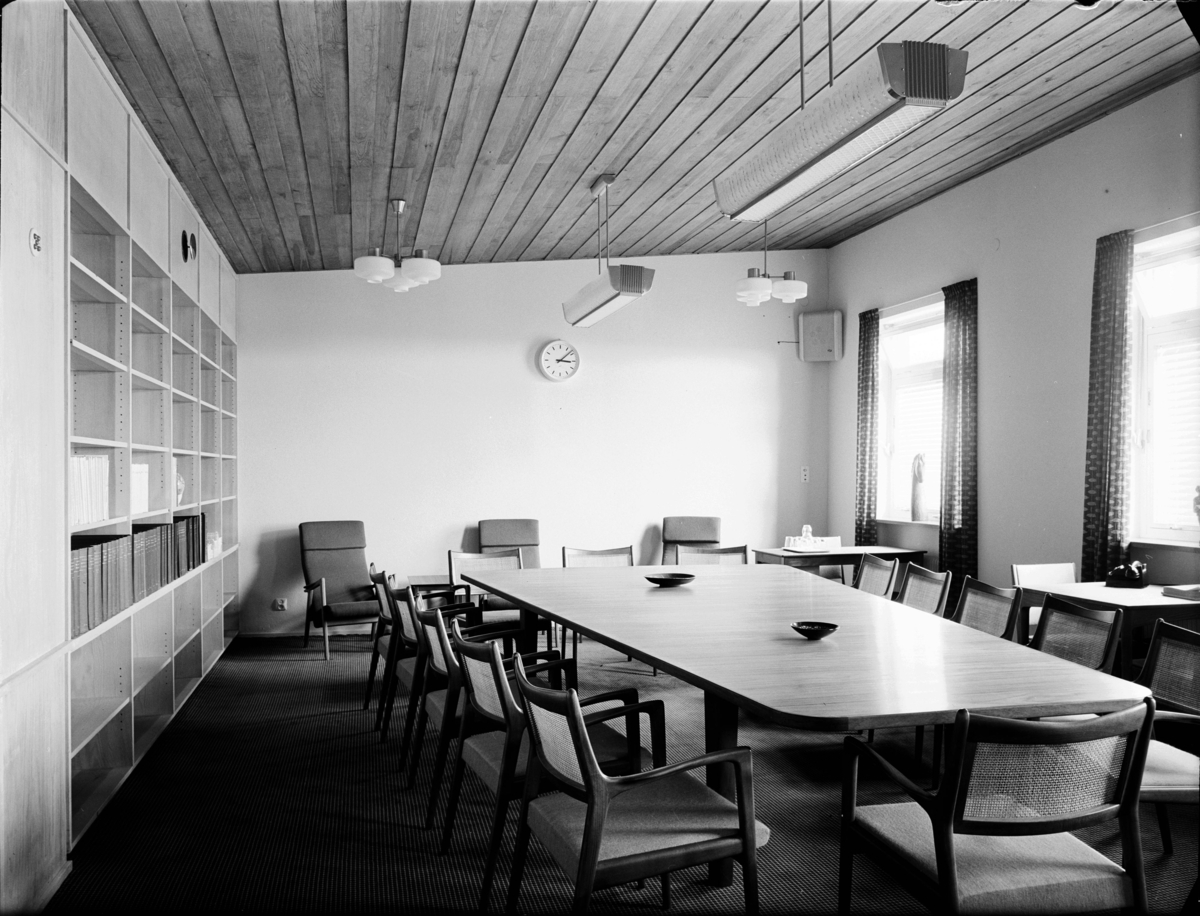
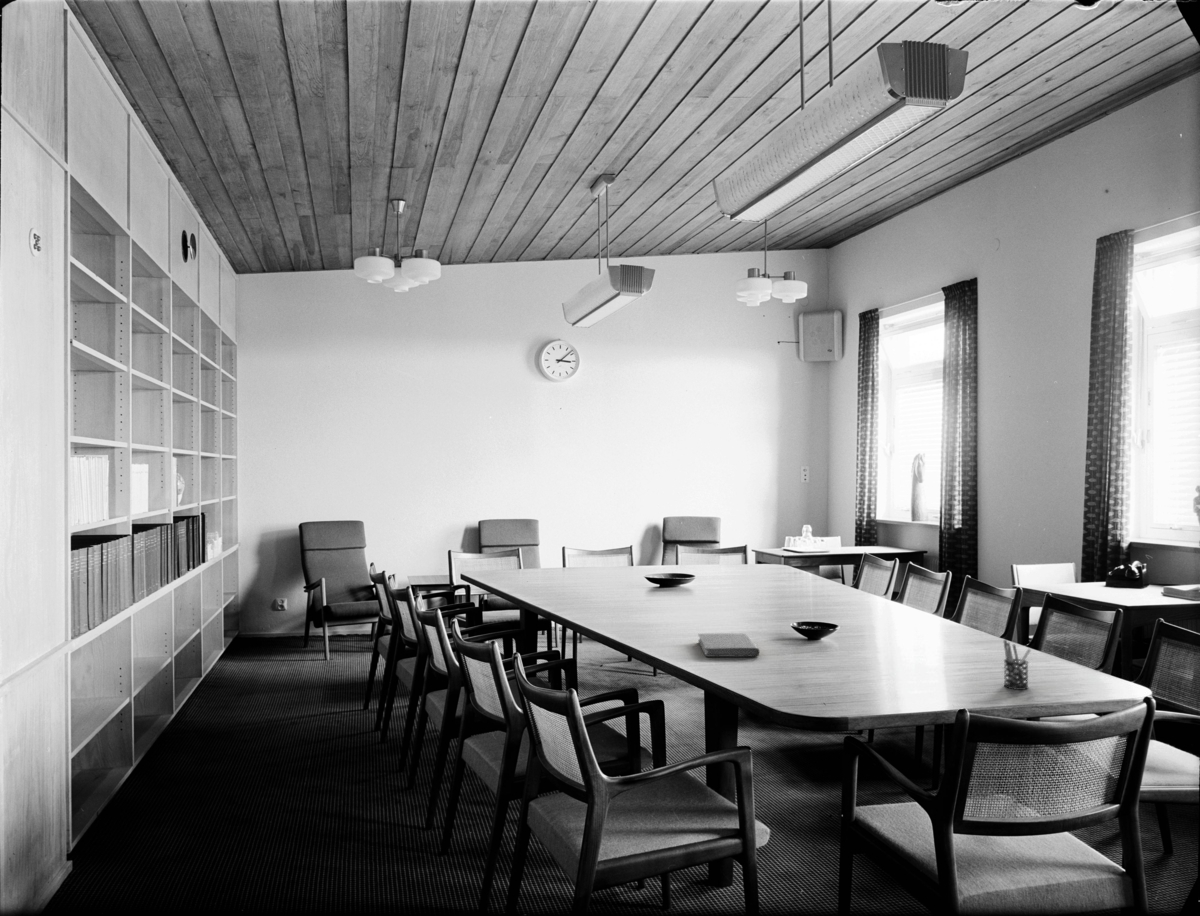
+ pen holder (1013, 664)
+ notebook (727, 644)
